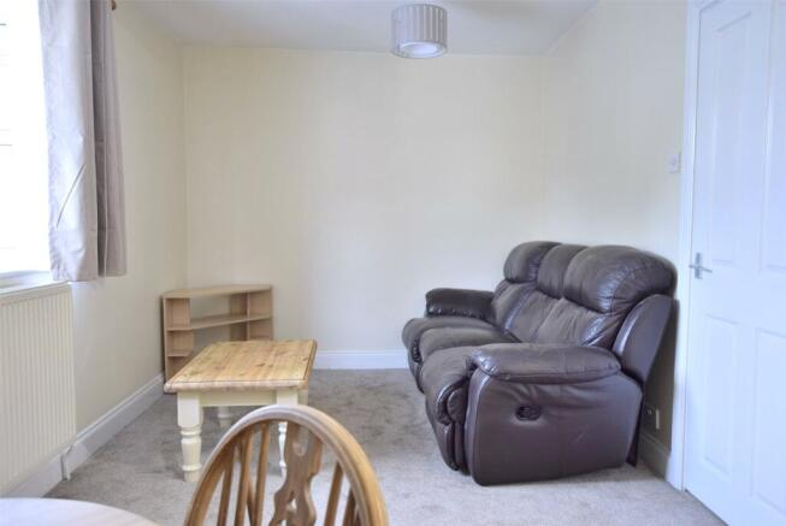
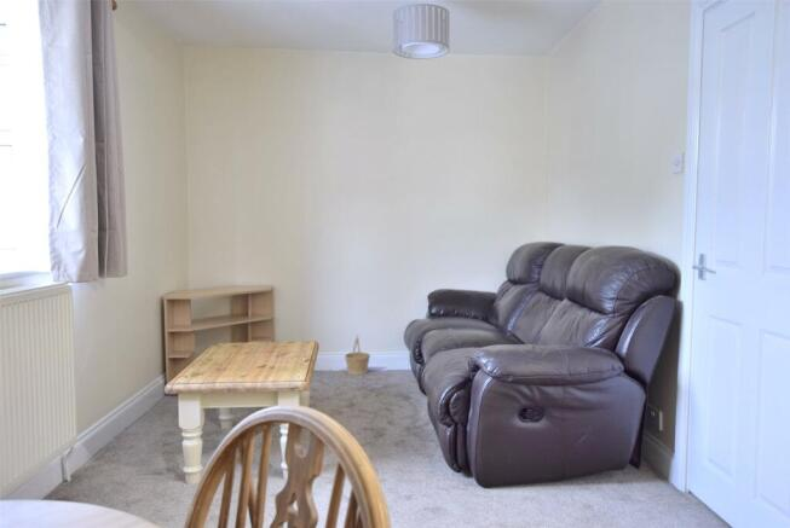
+ basket (357, 353)
